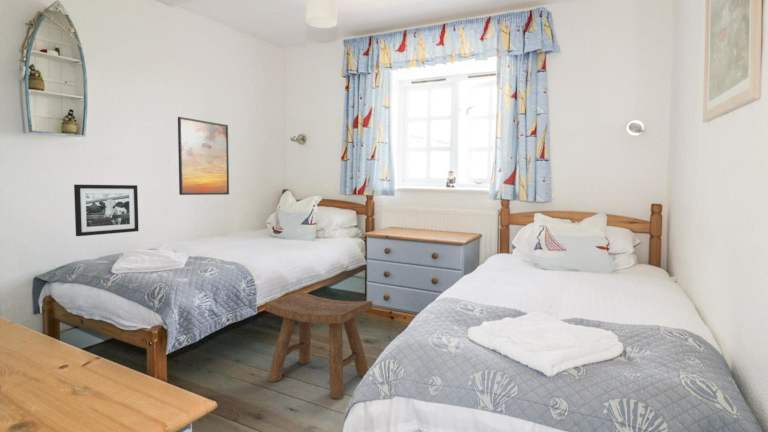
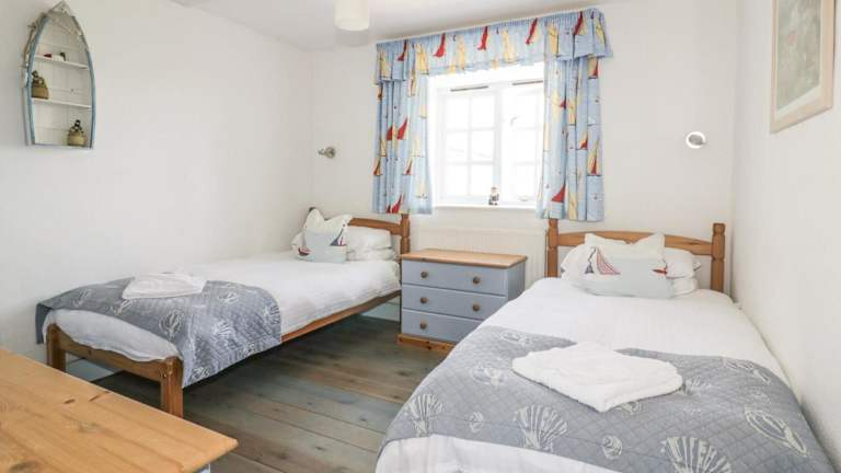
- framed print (204, 158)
- stool (310, 339)
- picture frame (108, 209)
